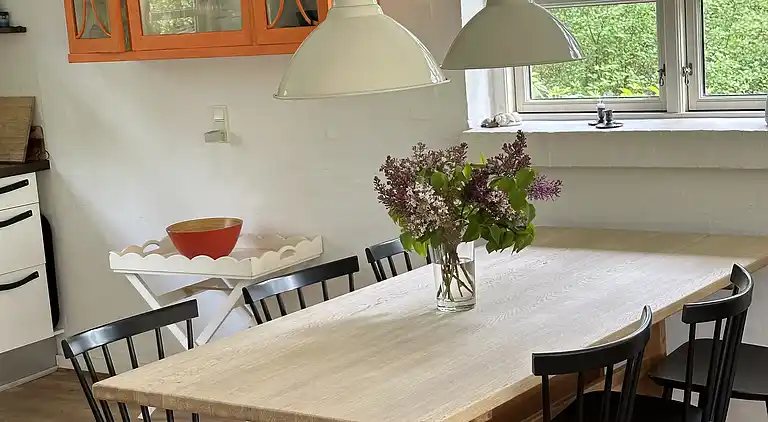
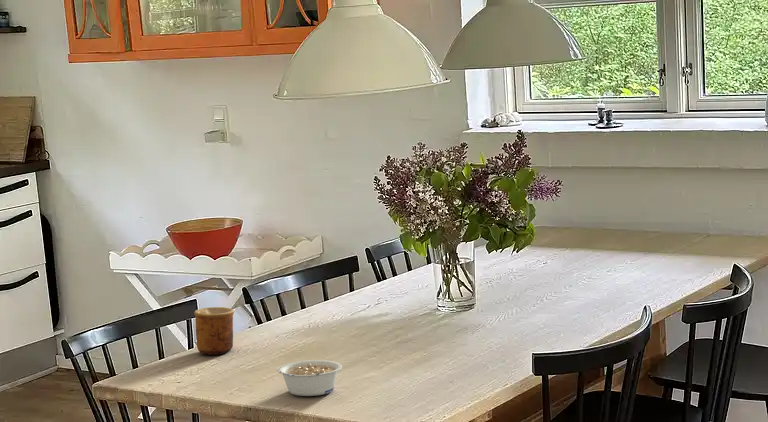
+ cup (215, 330)
+ legume (312, 377)
